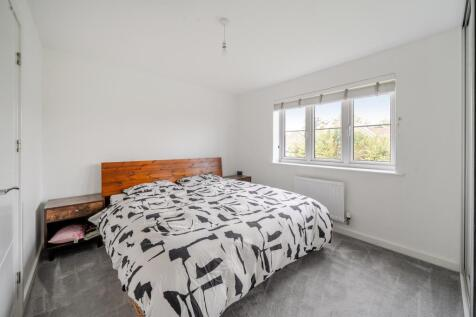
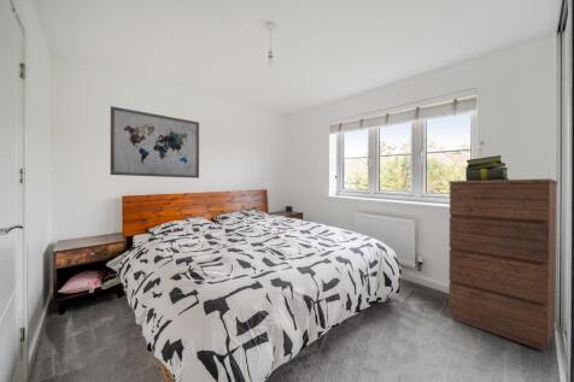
+ dresser (500, 252)
+ wall art (159, 146)
+ stack of books (485, 169)
